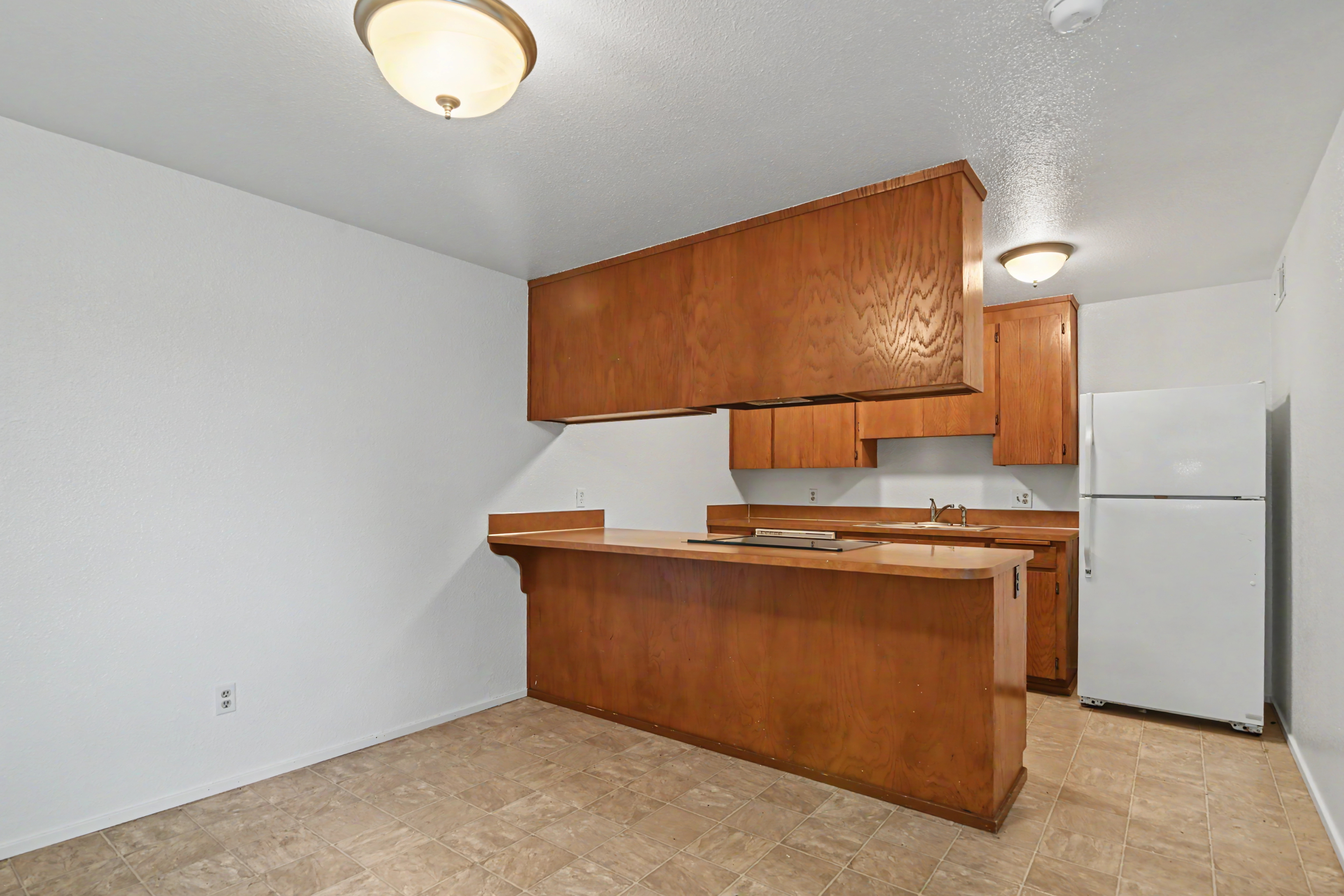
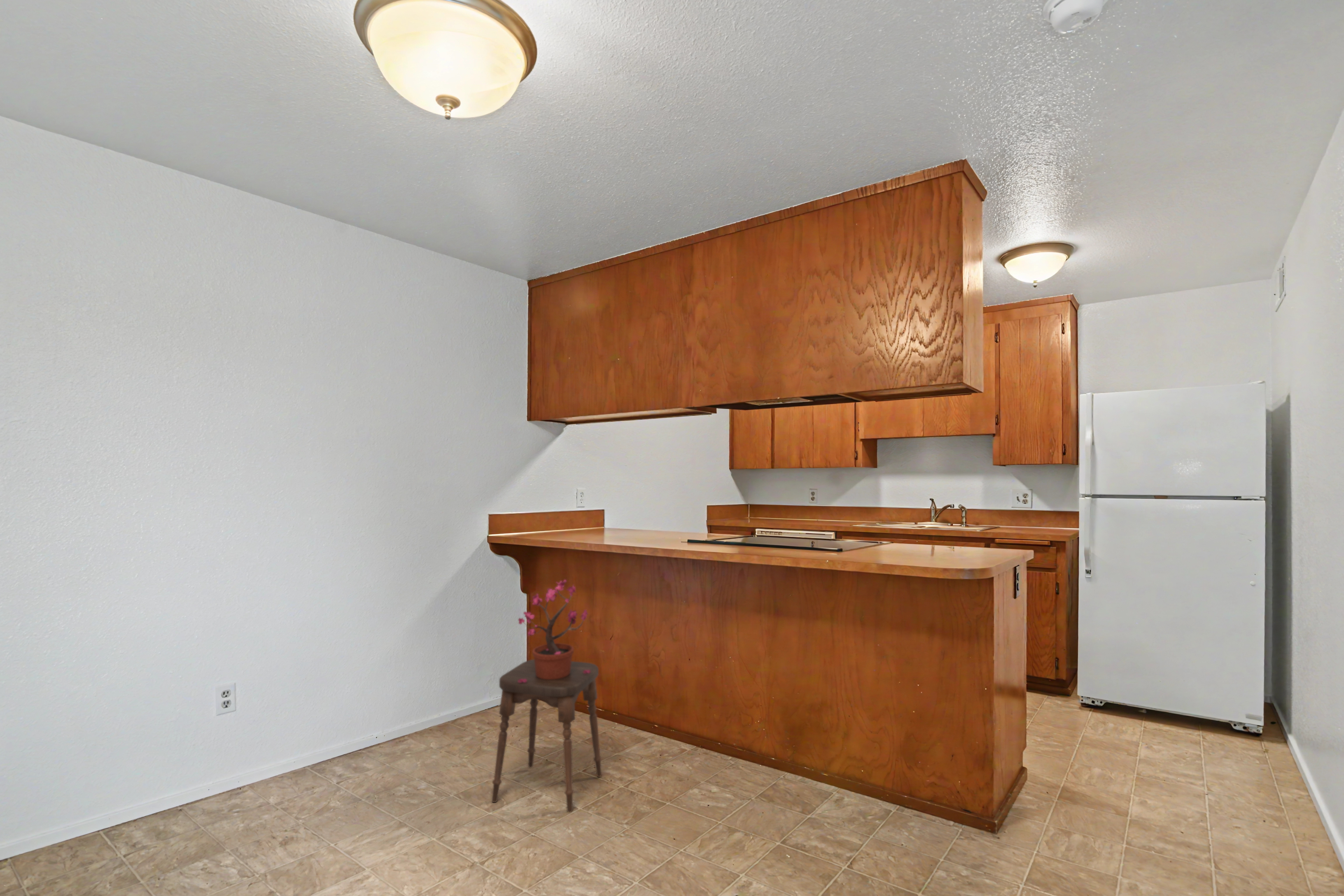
+ stool (559, 722)
+ potted plant (551, 629)
